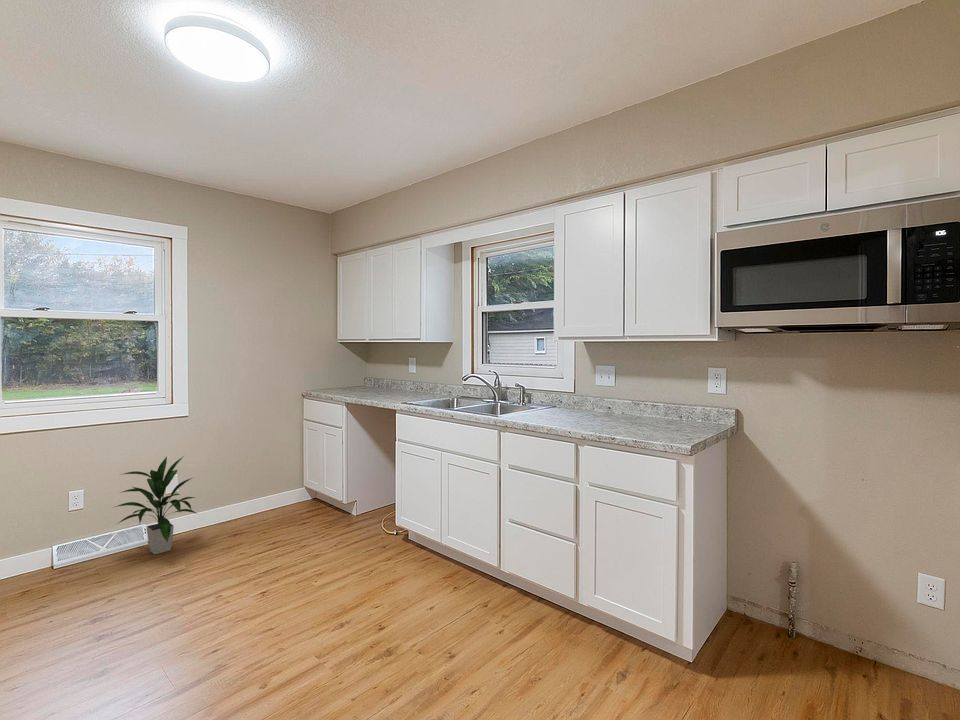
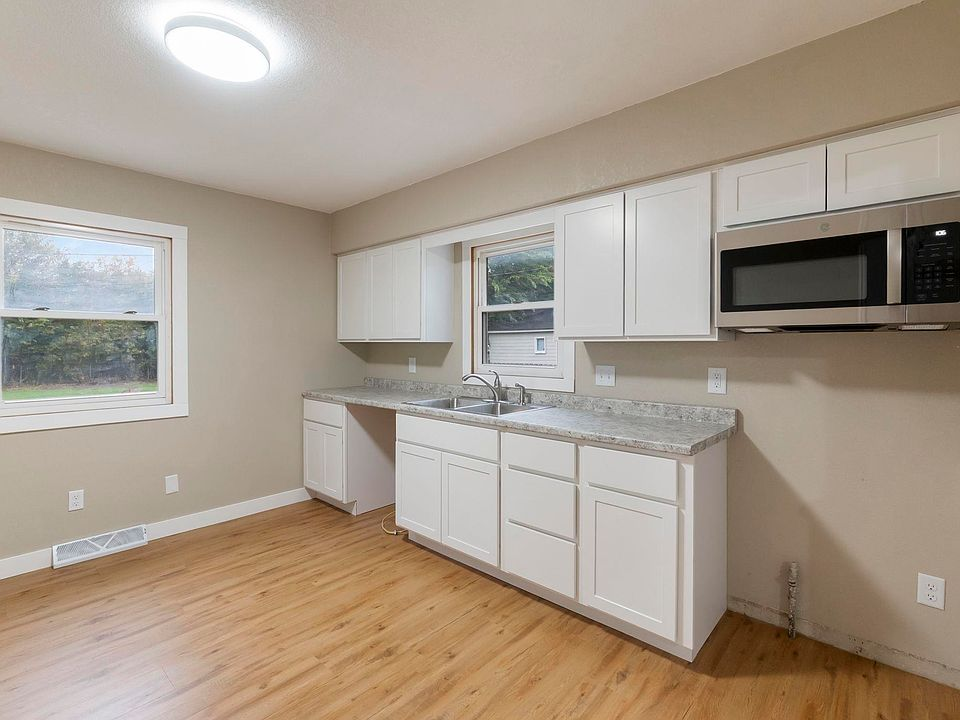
- indoor plant (158, 505)
